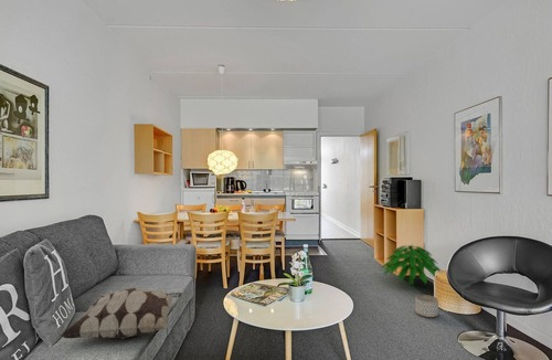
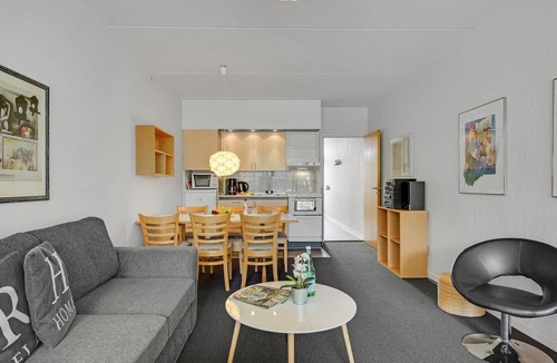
- decorative pillow (130, 310)
- planter (426, 306)
- indoor plant (412, 262)
